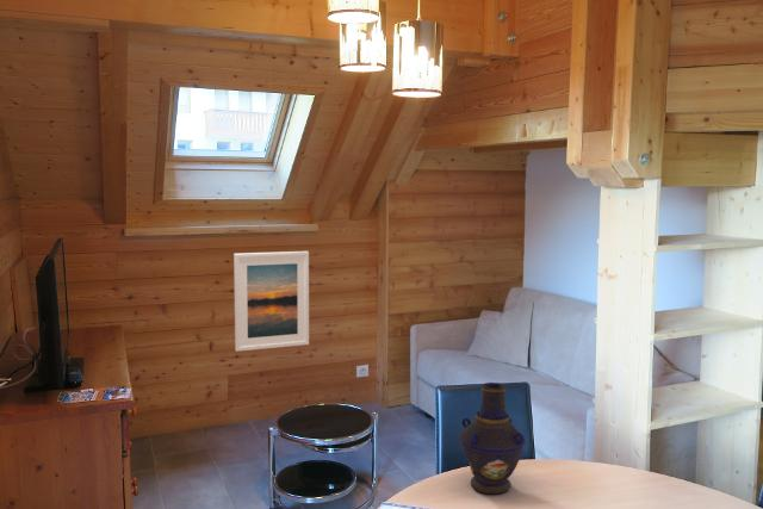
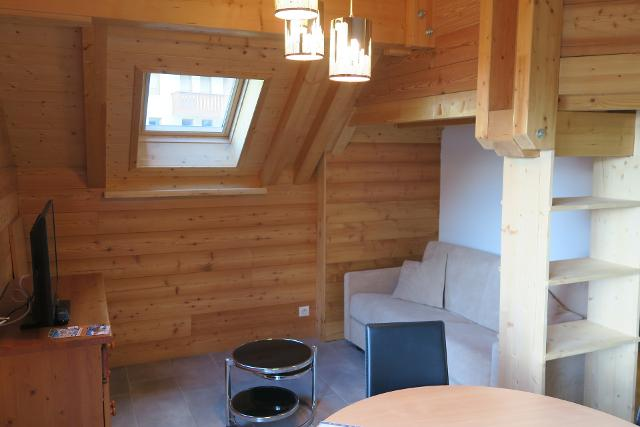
- vase (491, 435)
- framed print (272, 299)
